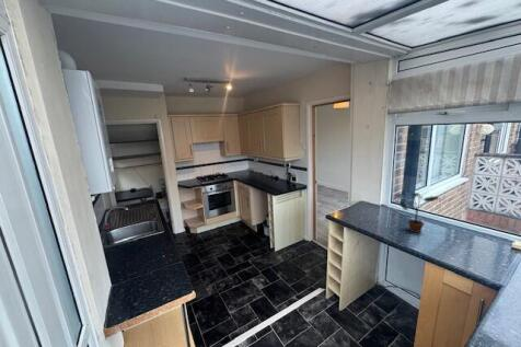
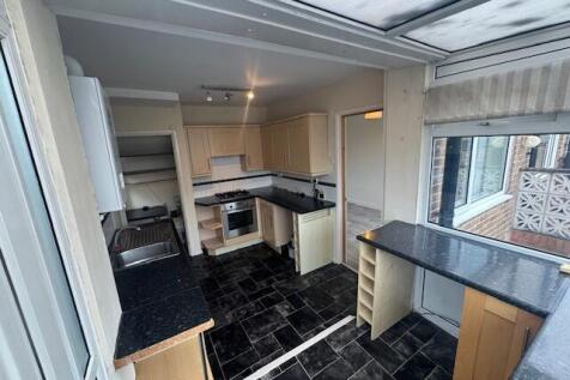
- potted plant (417, 211)
